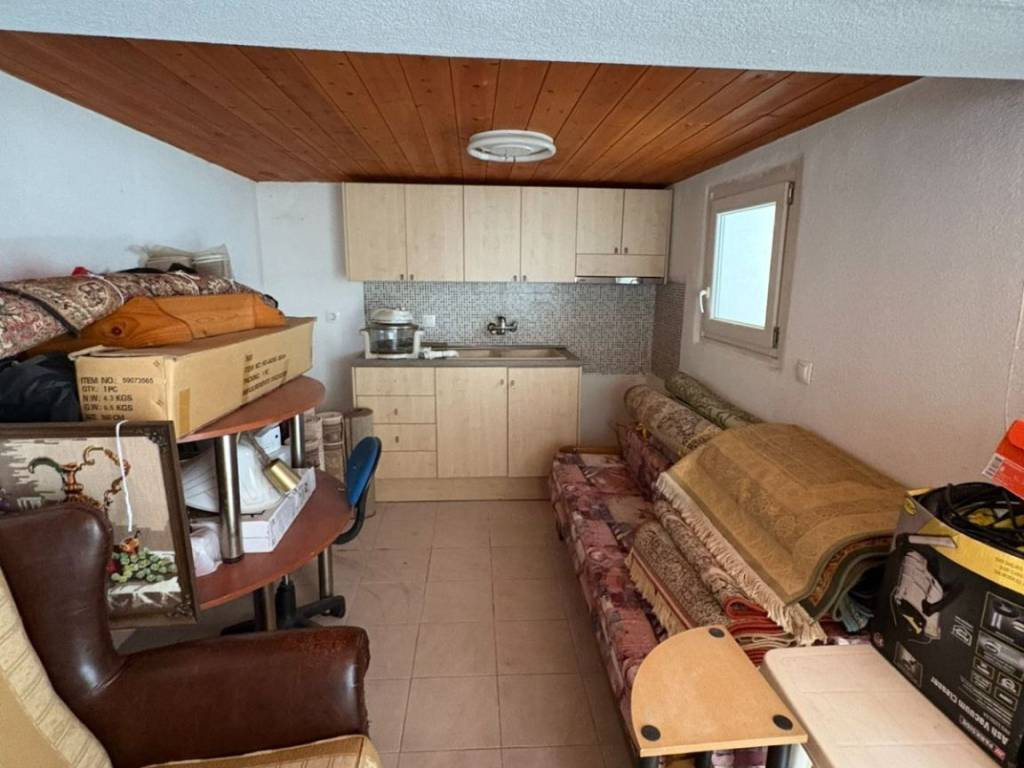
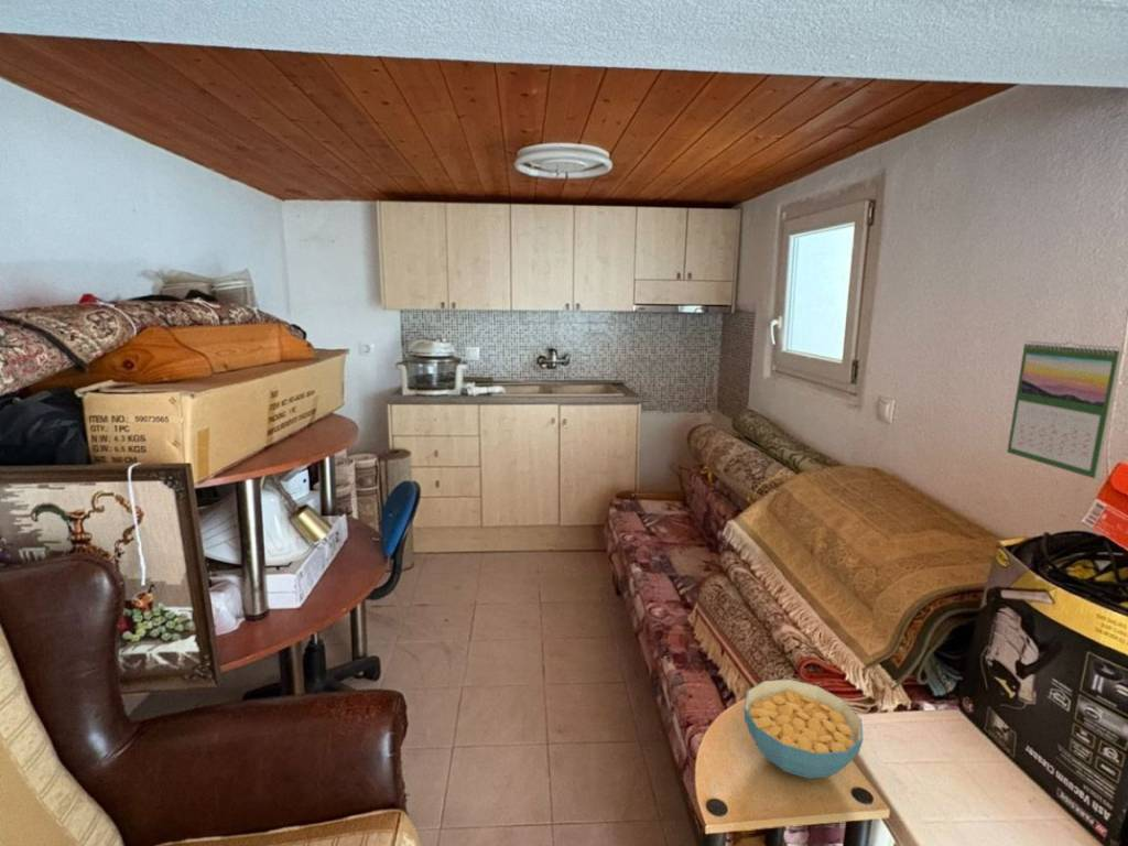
+ cereal bowl (799, 737)
+ calendar (1059, 403)
